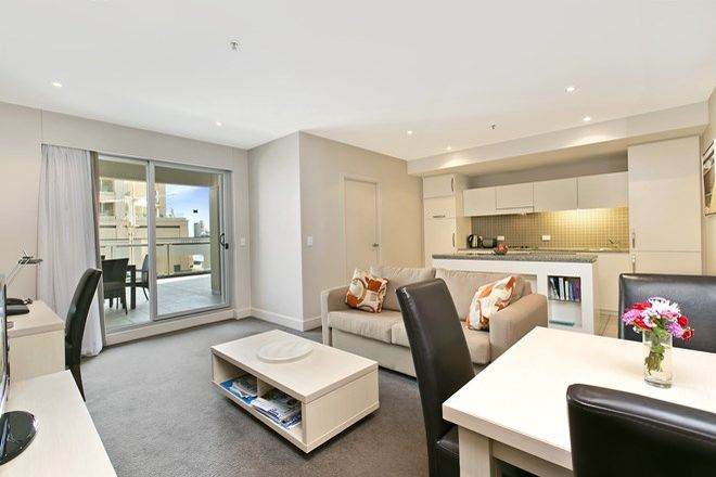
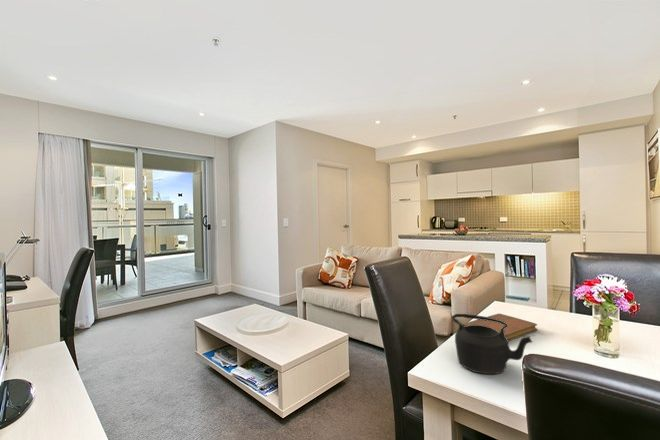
+ notebook (499, 326)
+ teapot (485, 344)
